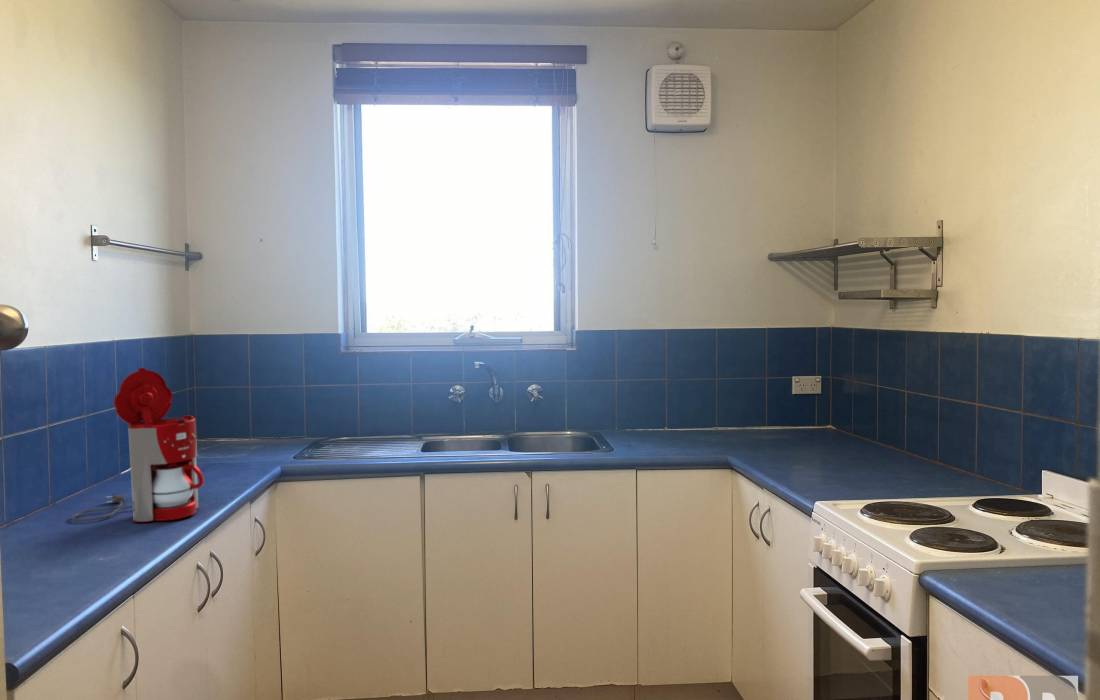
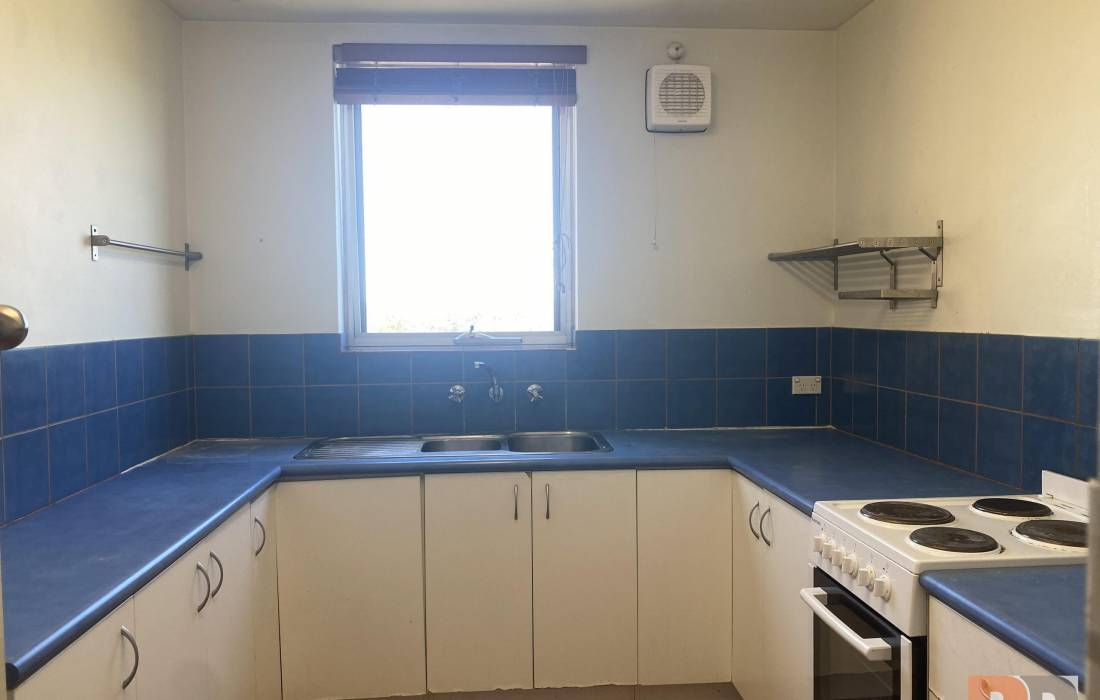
- coffee maker (132, 440)
